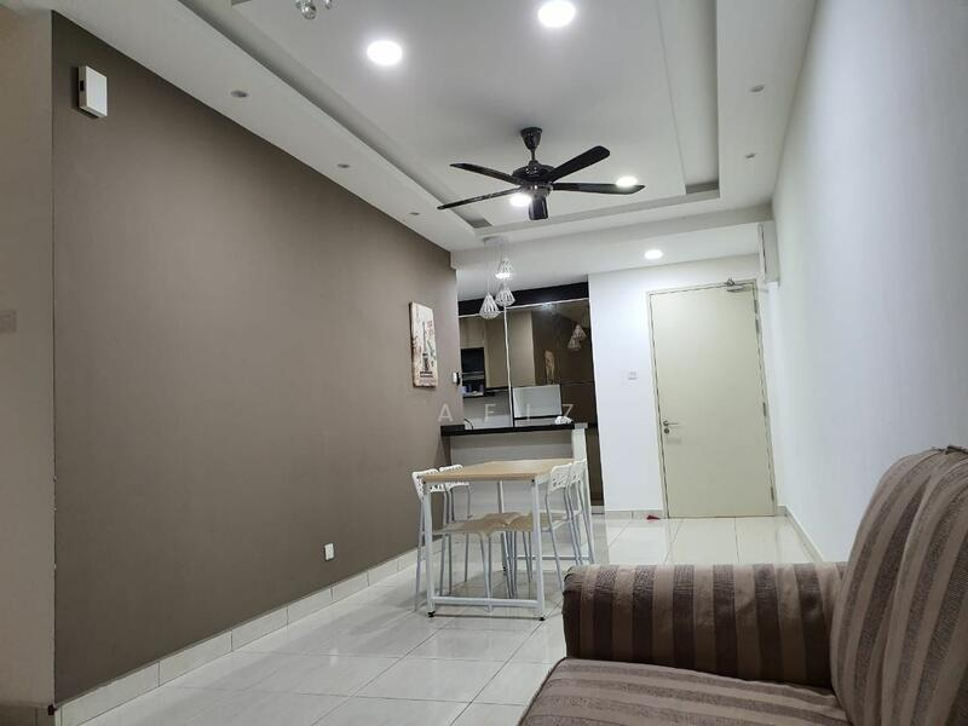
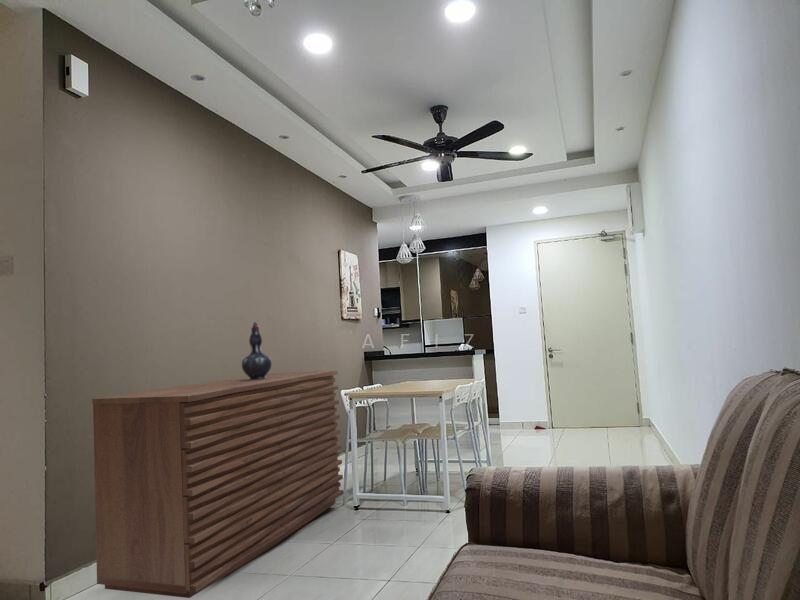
+ sideboard (241, 460)
+ decorative vase (256, 350)
